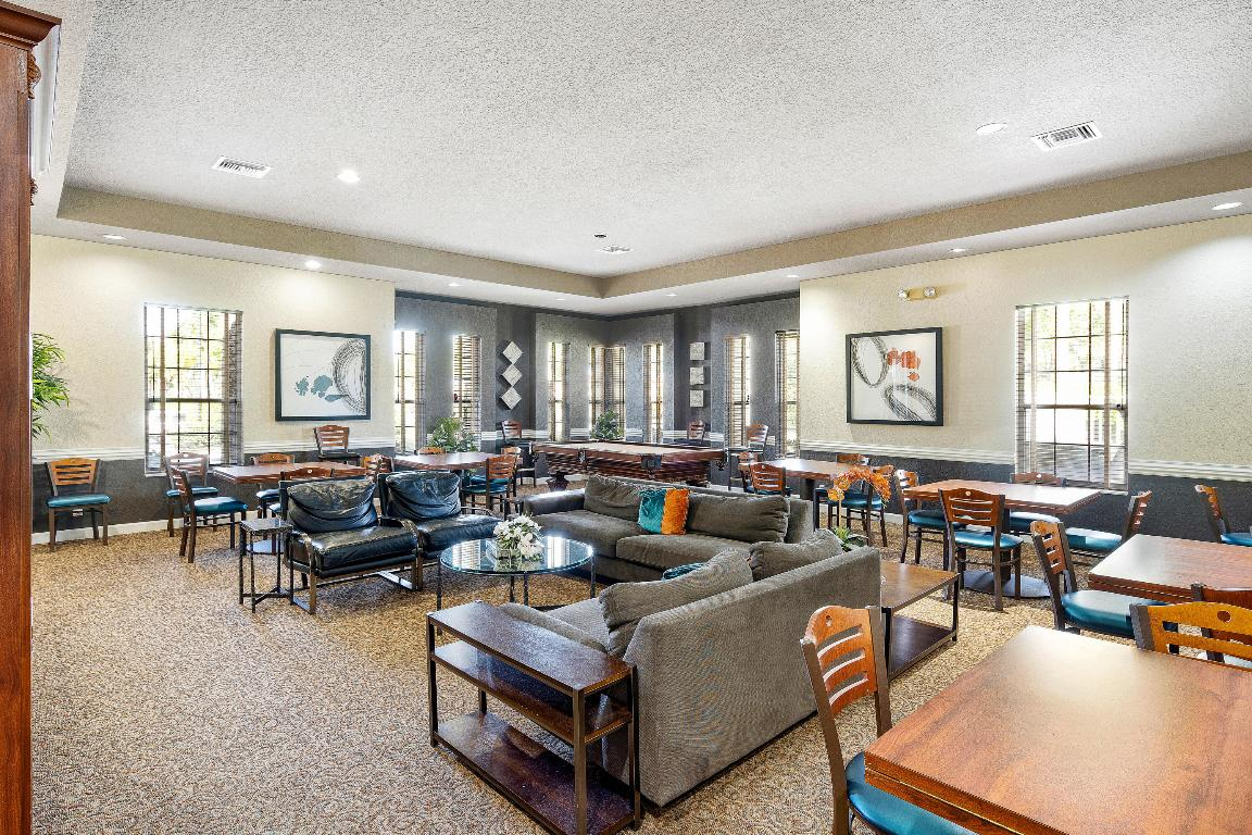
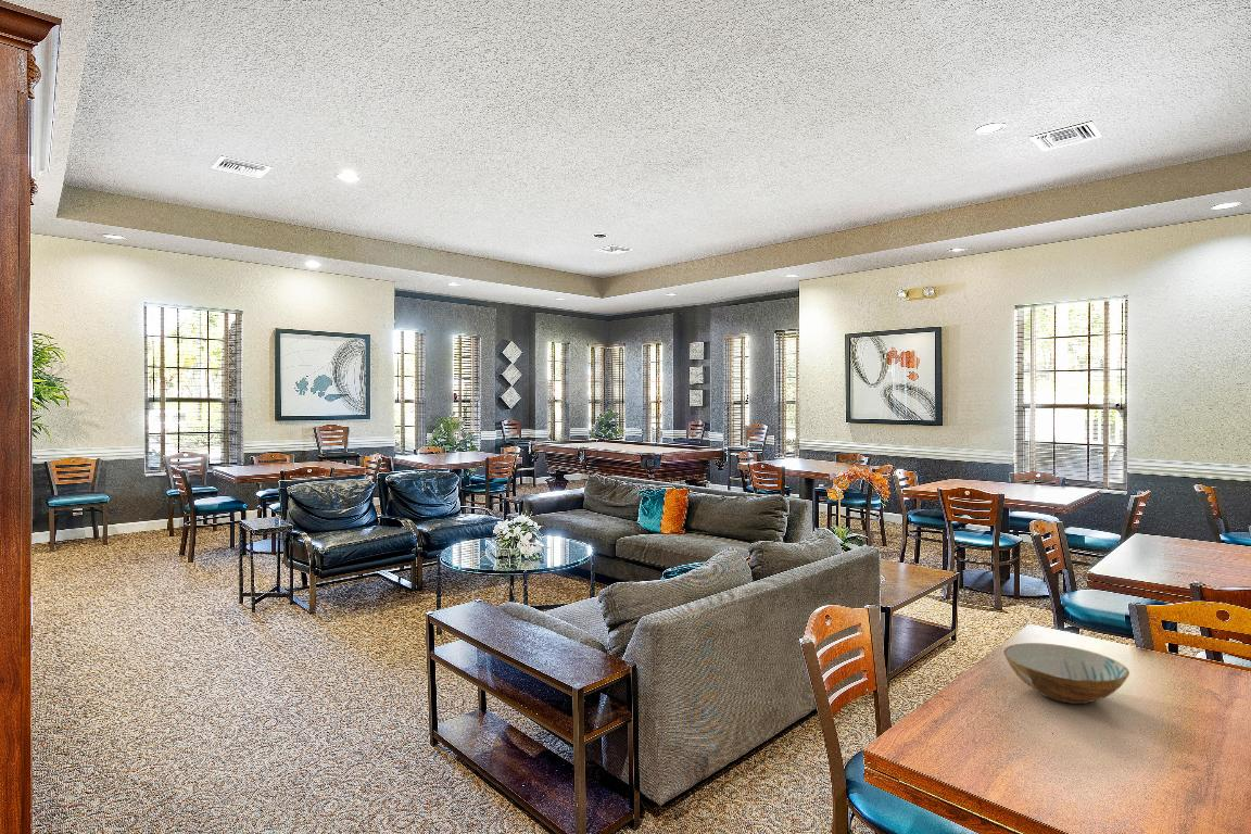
+ bowl (1063, 677)
